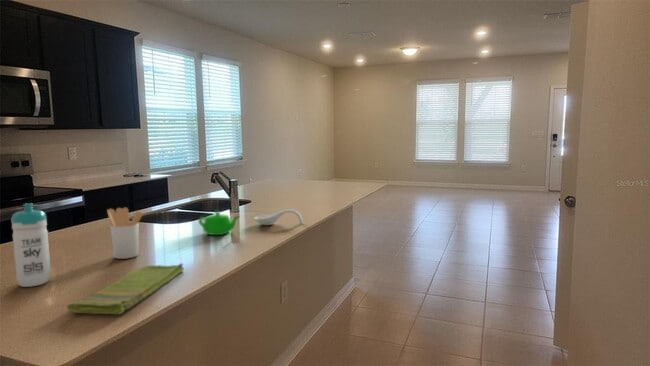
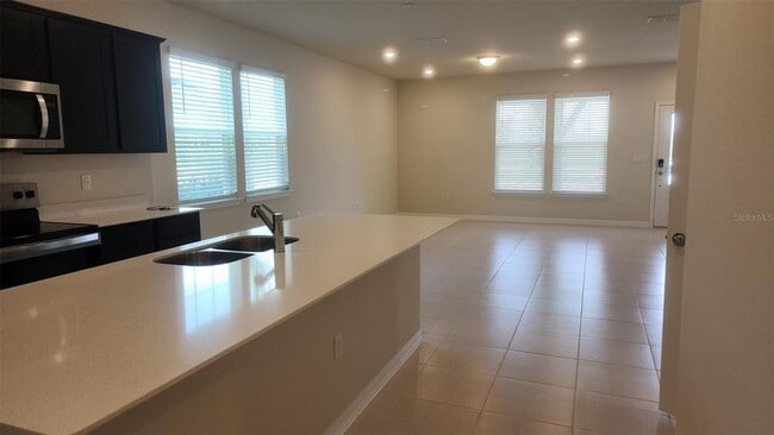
- dish towel (133, 284)
- spoon rest (278, 216)
- utensil holder (123, 231)
- water bottle (31, 243)
- teapot (219, 222)
